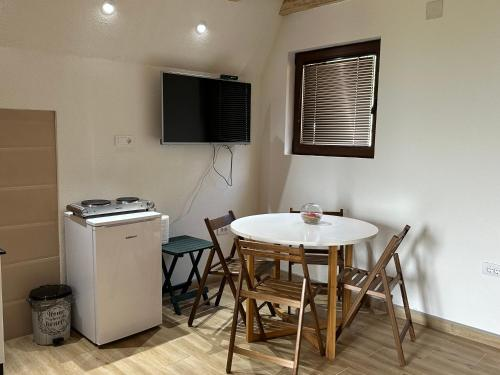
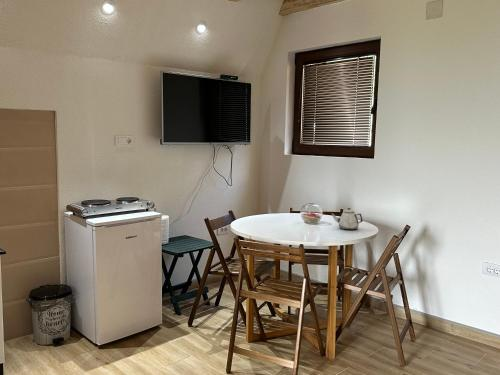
+ teapot (346, 218)
